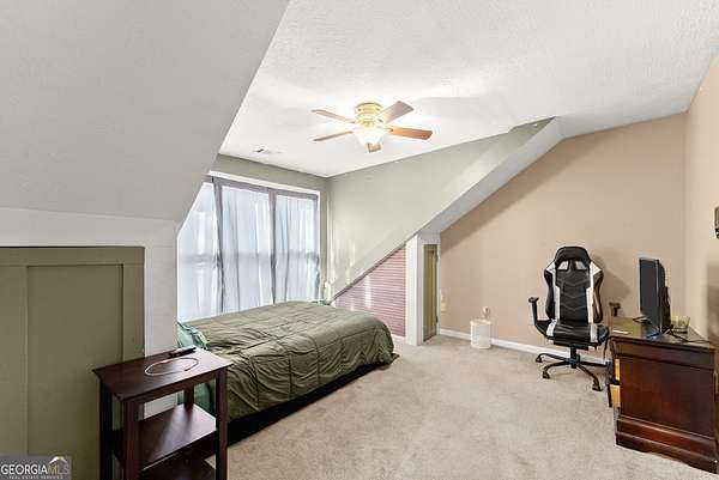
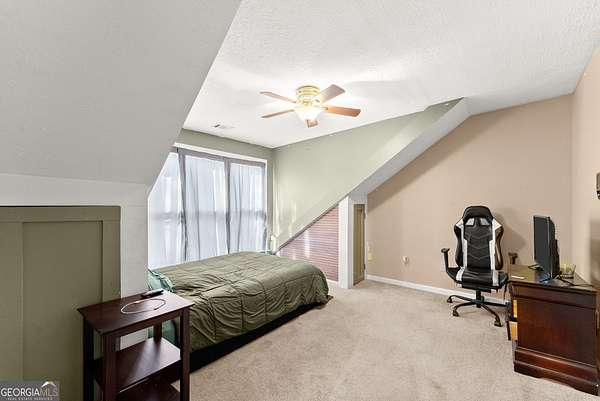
- wastebasket (481, 333)
